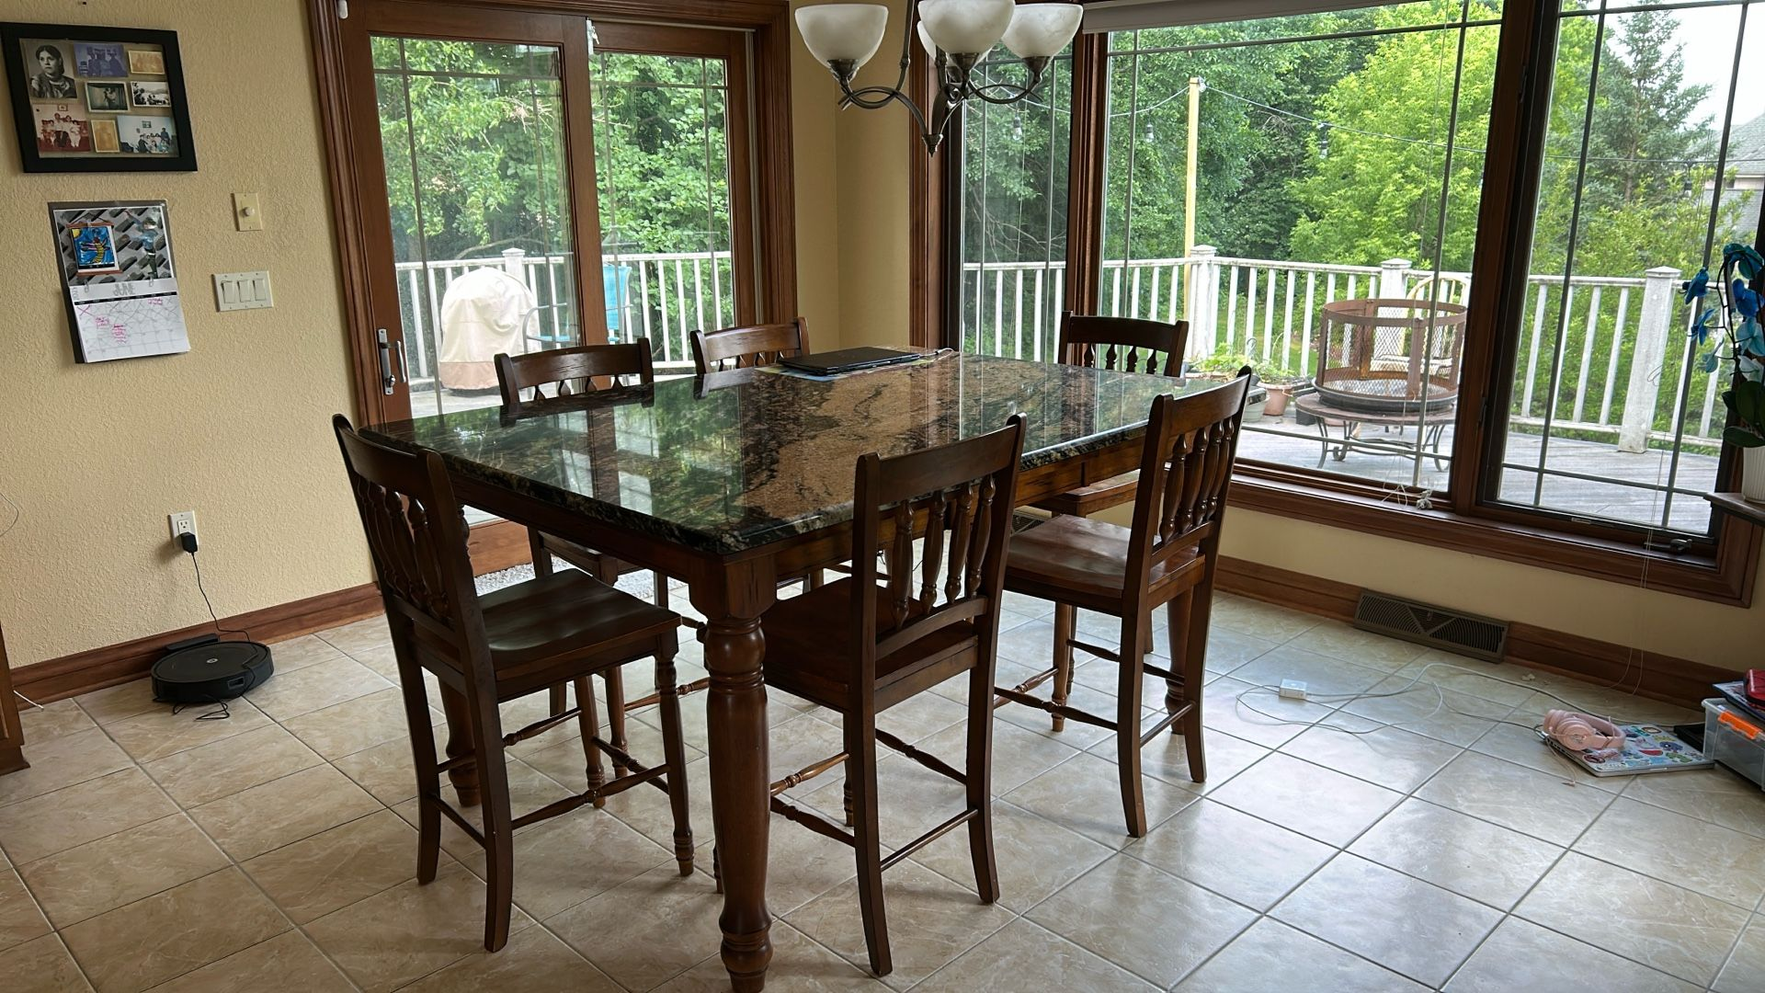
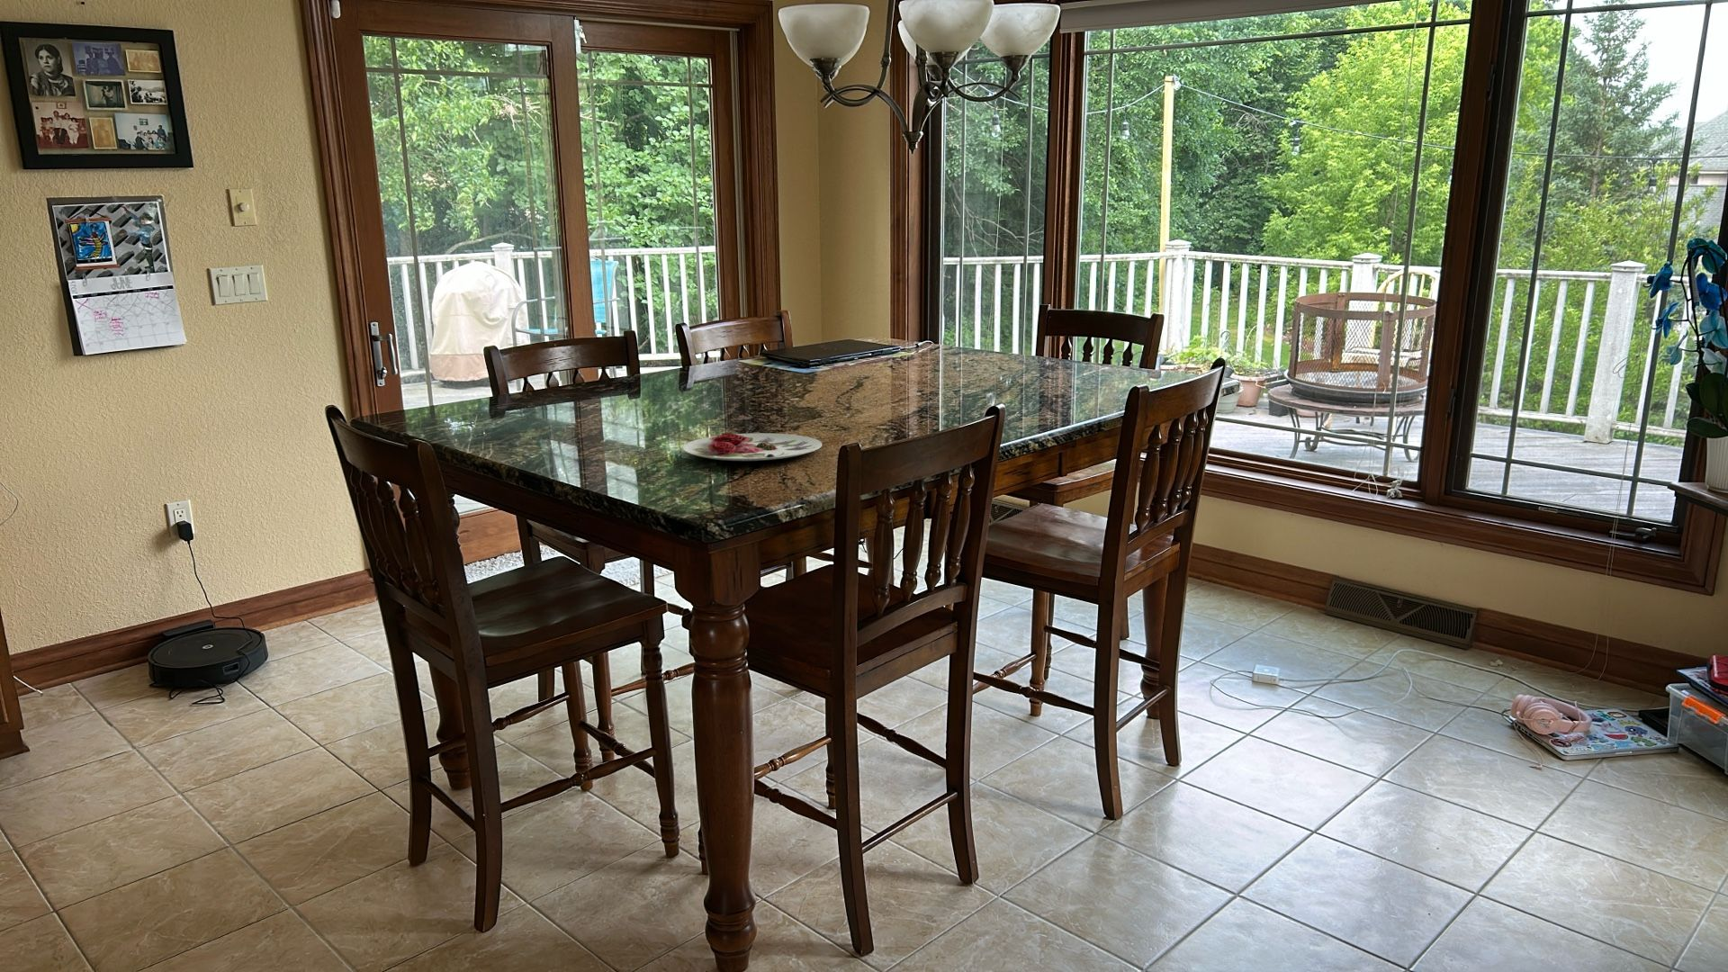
+ plate (752, 445)
